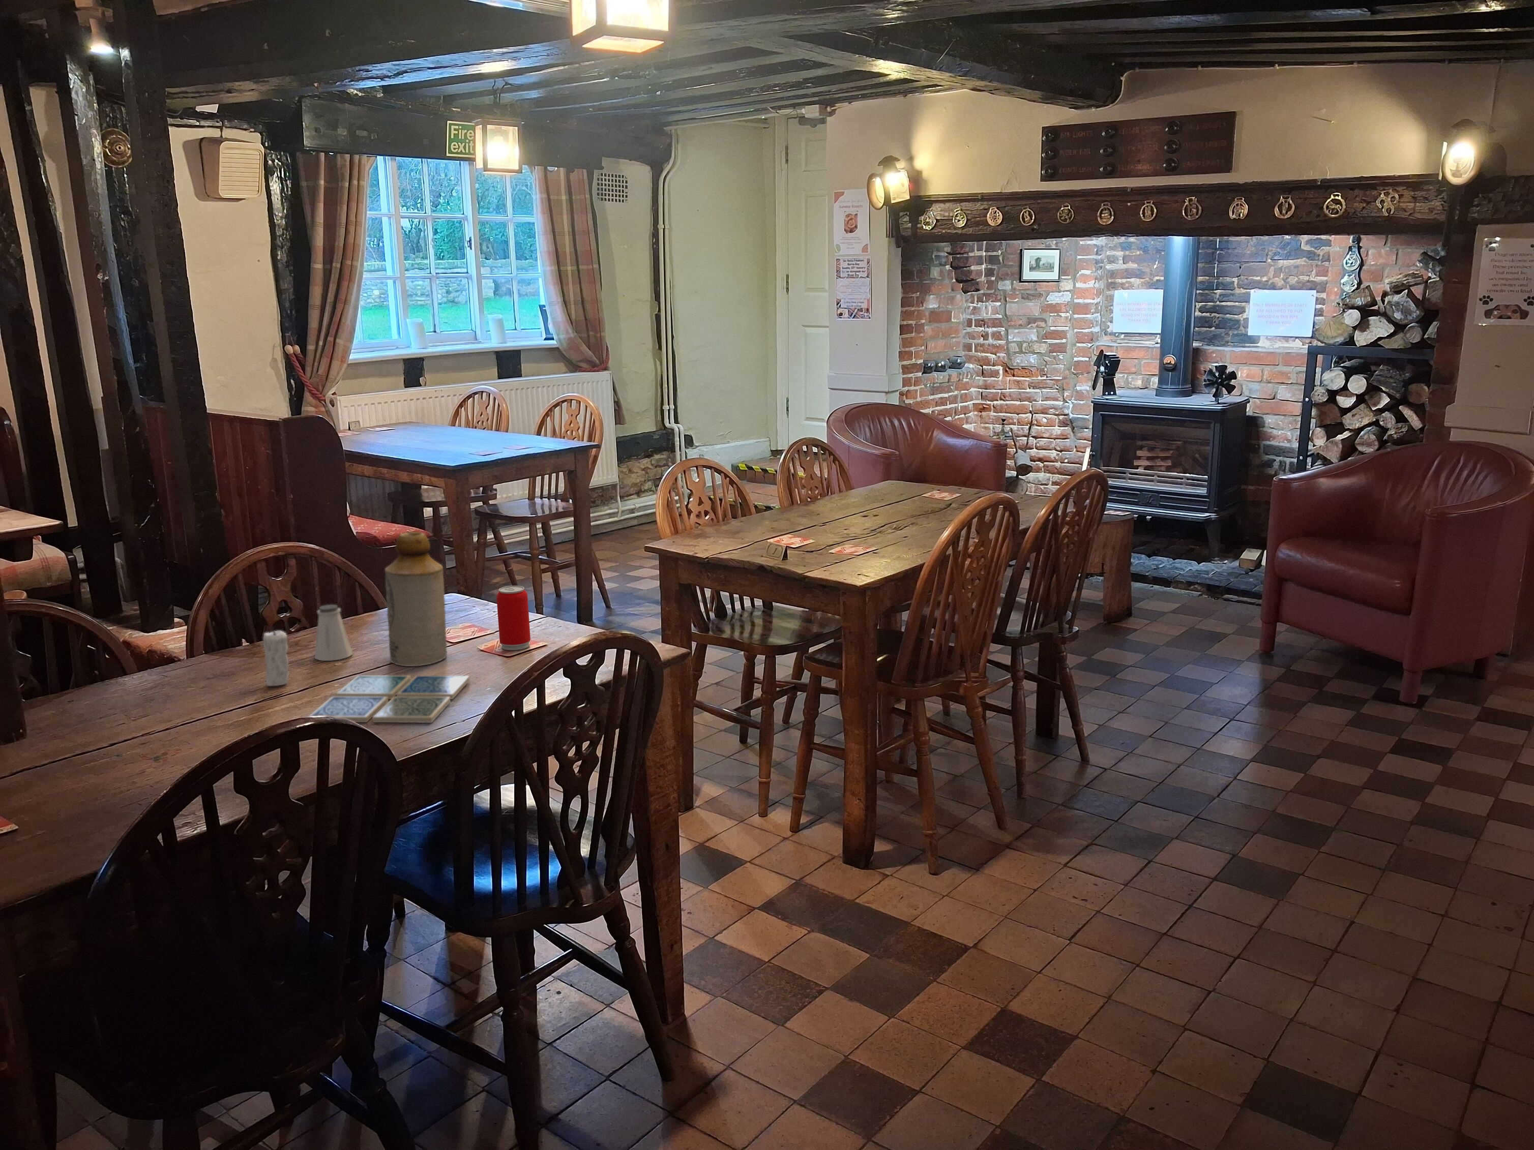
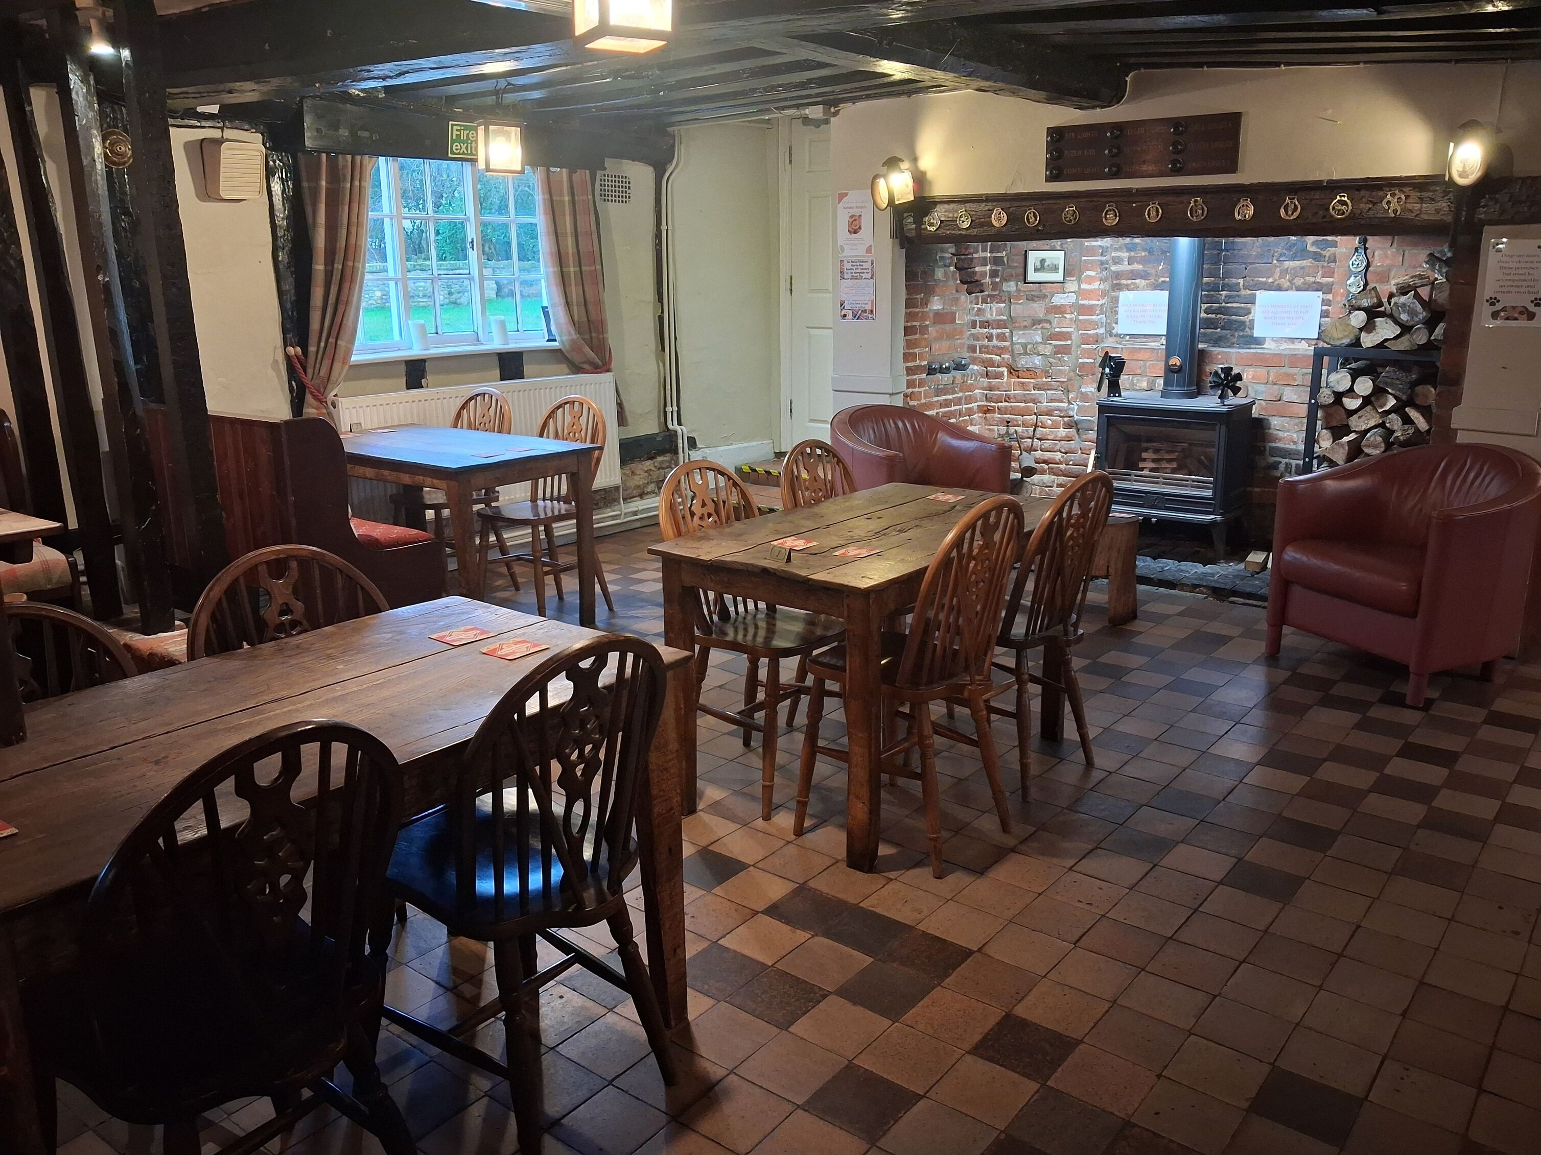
- drink coaster (393, 697)
- bottle (414, 597)
- saltshaker (331, 631)
- beverage can (513, 617)
- candle (277, 652)
